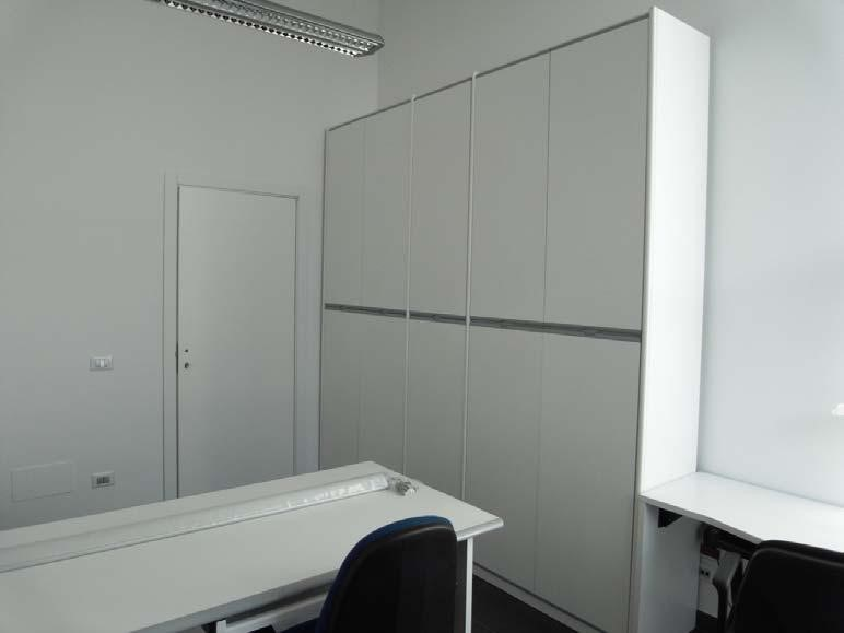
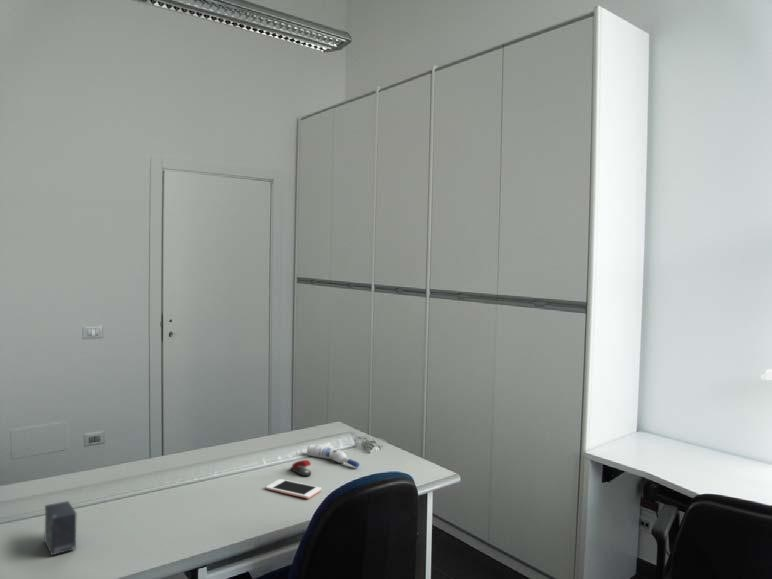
+ water bottle (333, 455)
+ stapler (301, 465)
+ cell phone (293, 488)
+ small box (60, 526)
